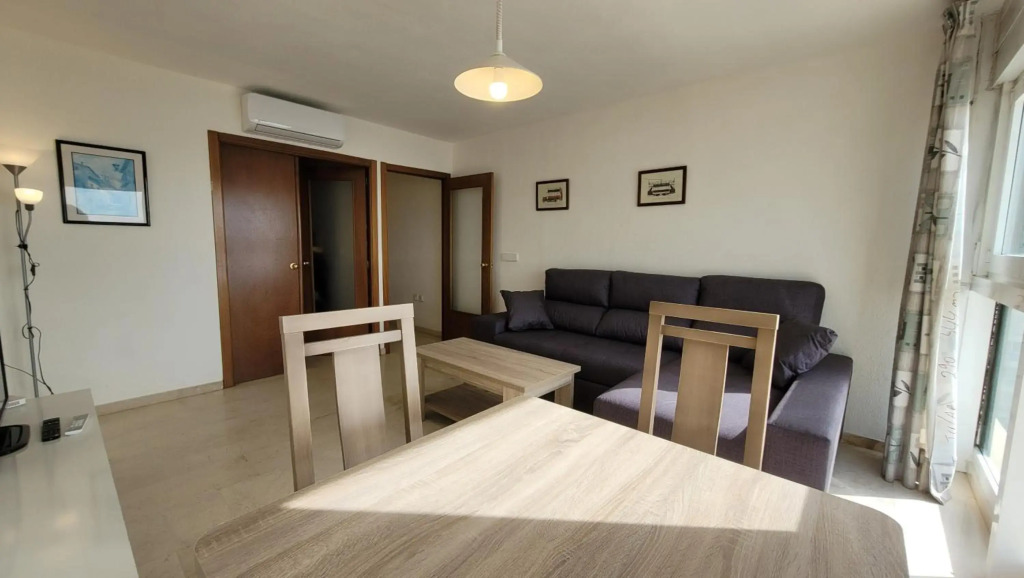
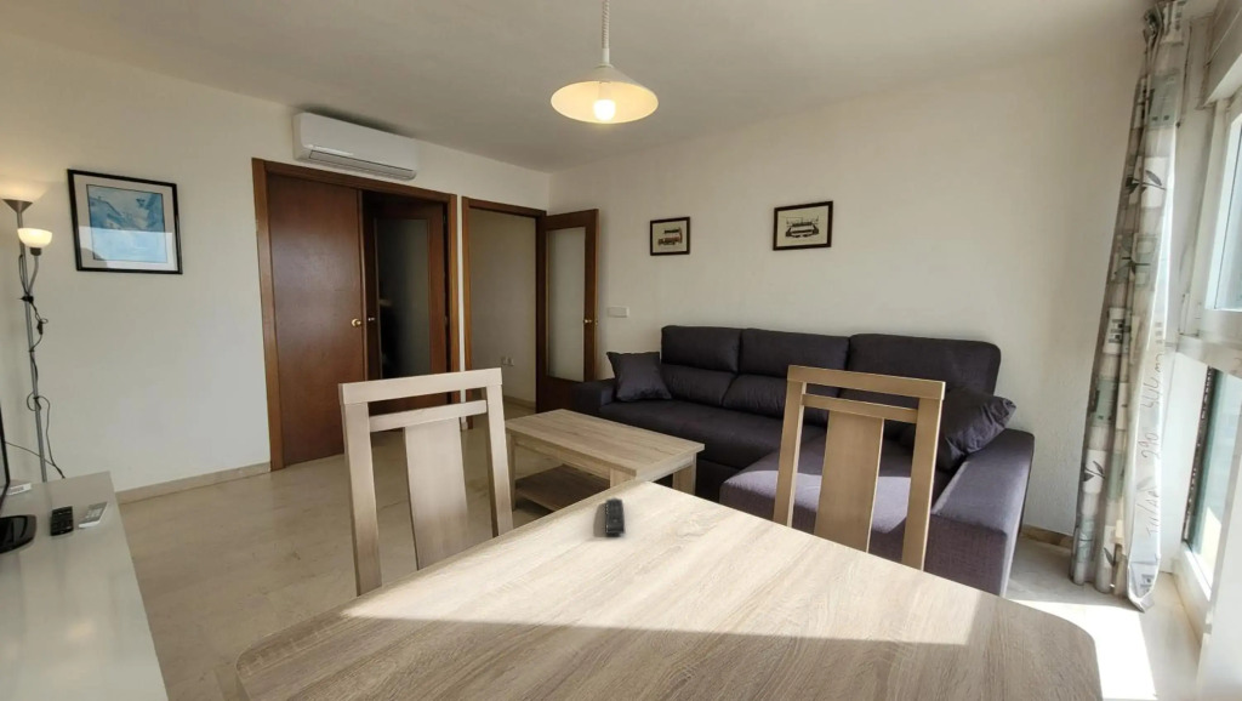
+ remote control (614, 513)
